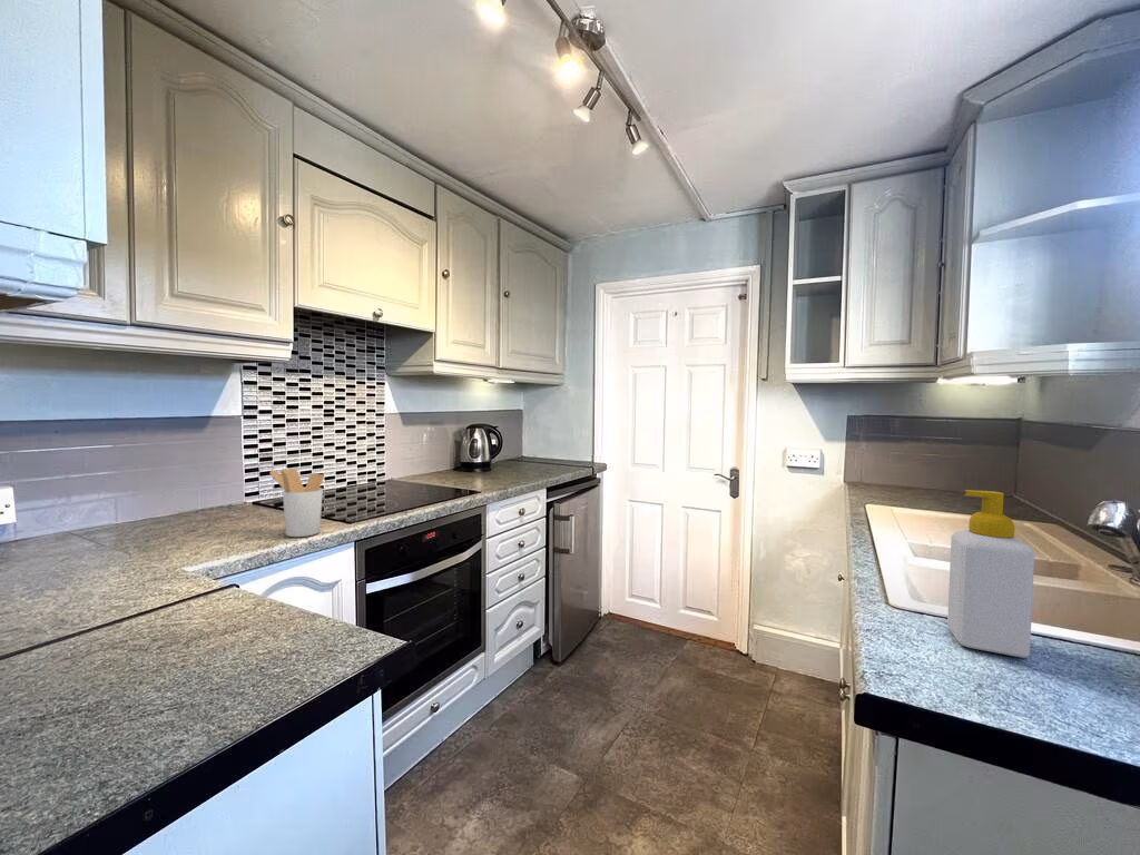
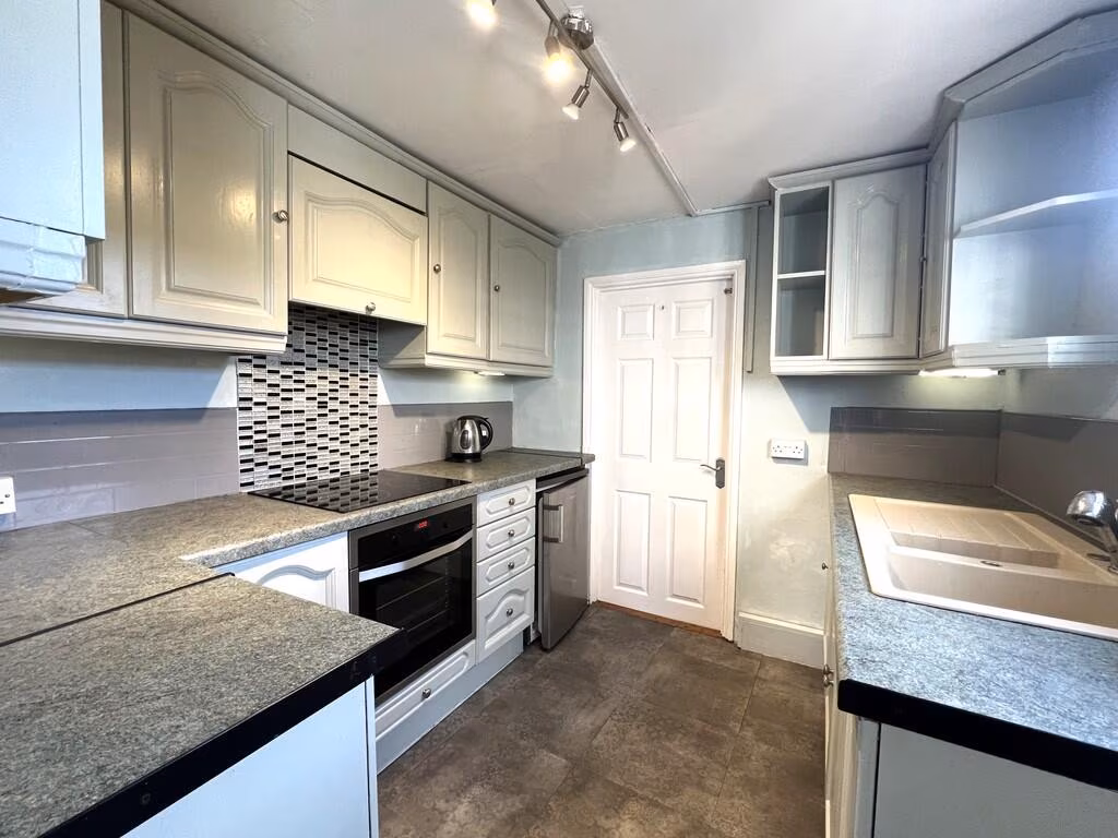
- utensil holder (296, 500)
- soap bottle (989, 568)
